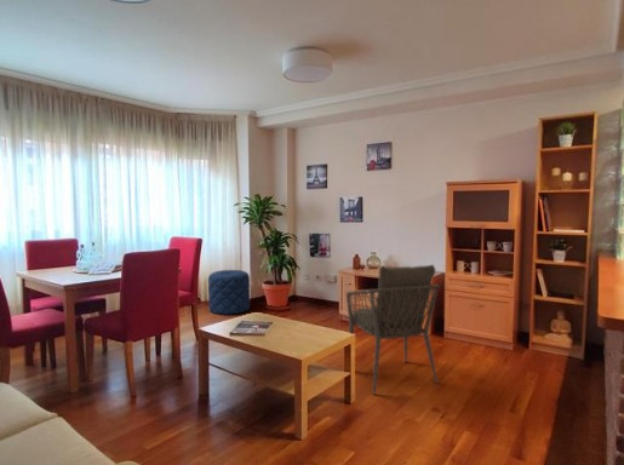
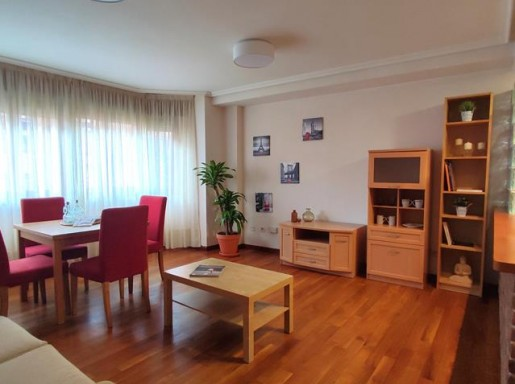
- armchair (391, 318)
- pouf (229, 291)
